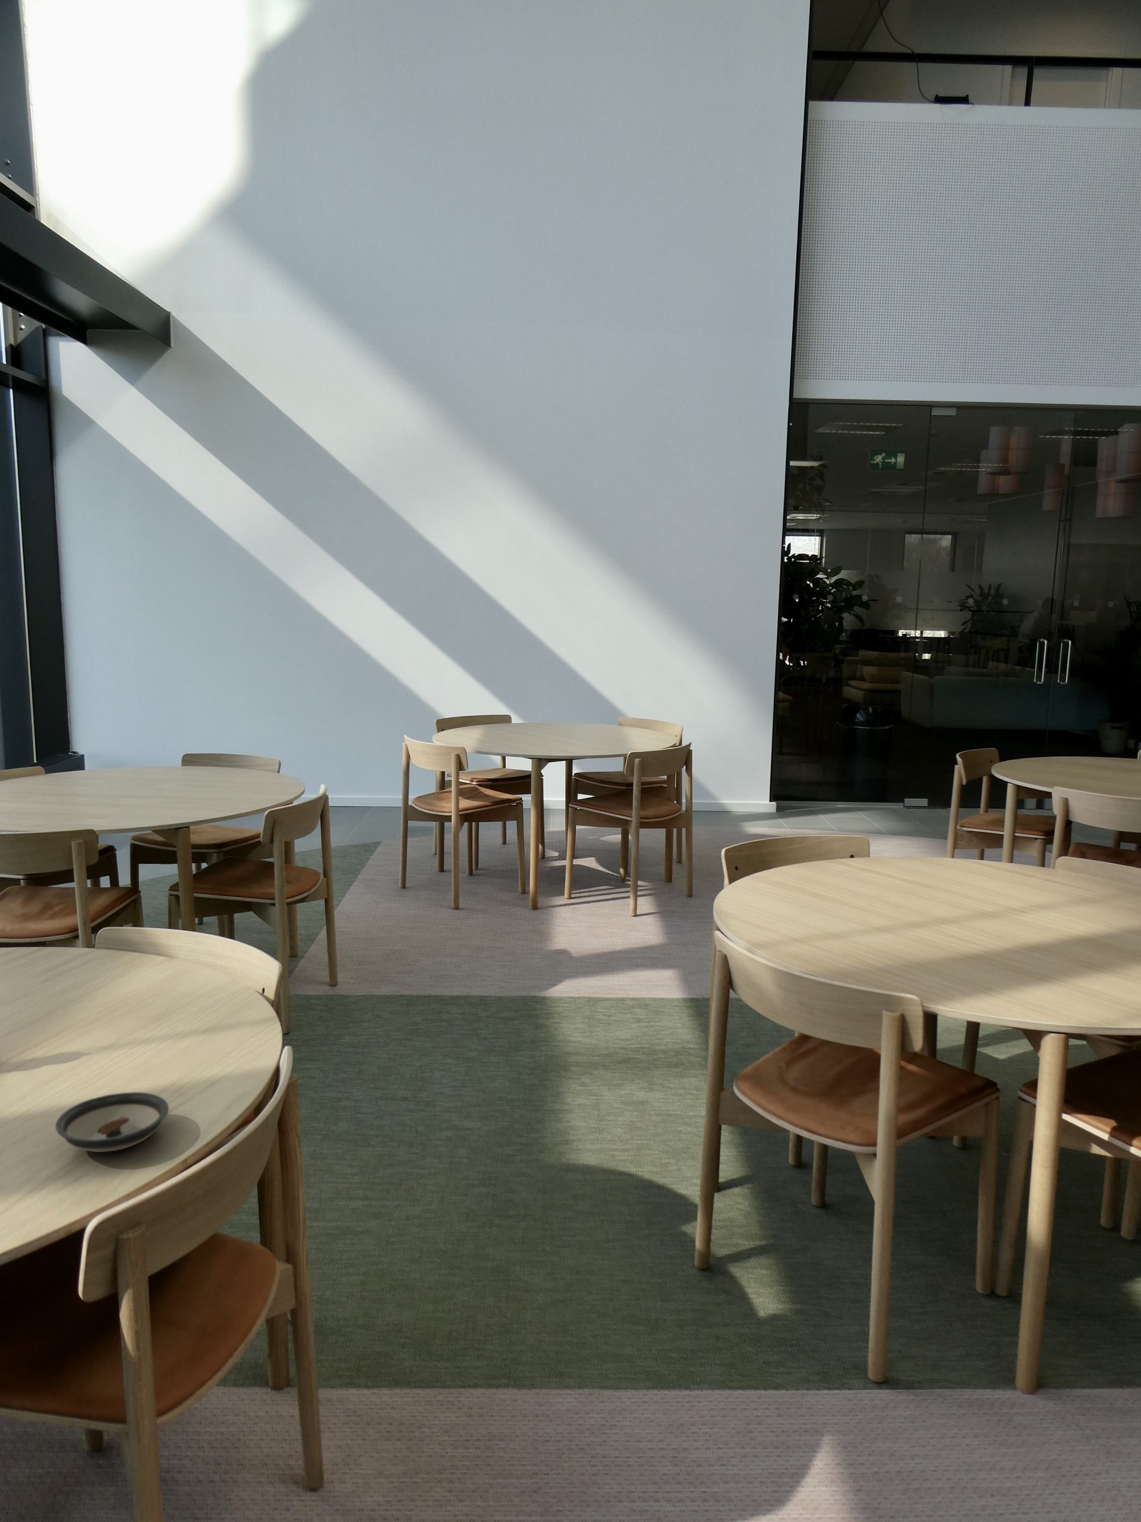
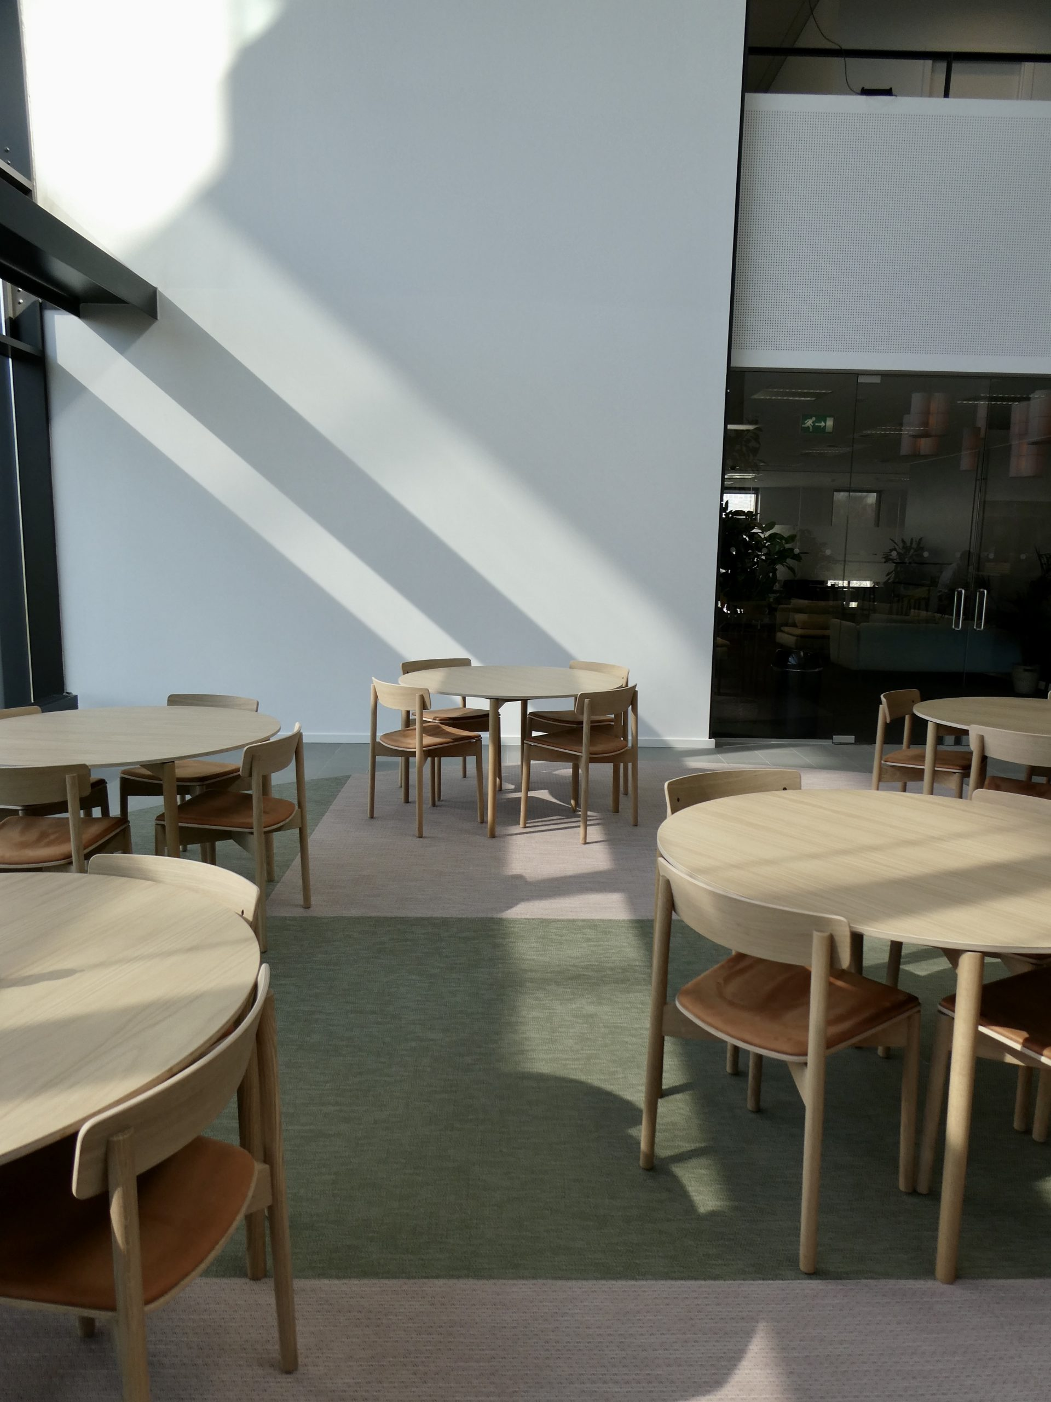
- saucer (114, 1127)
